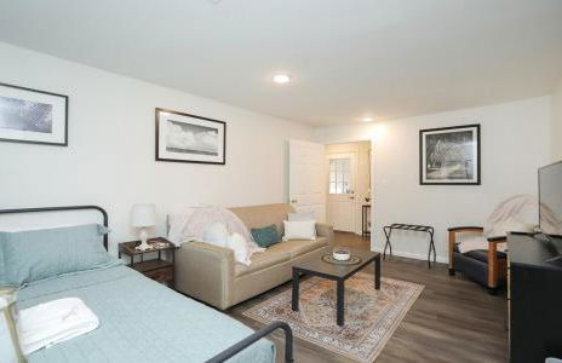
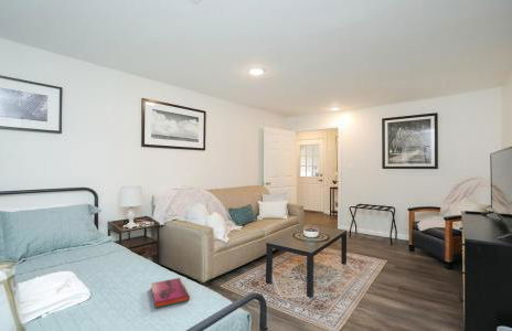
+ hardback book (169, 291)
